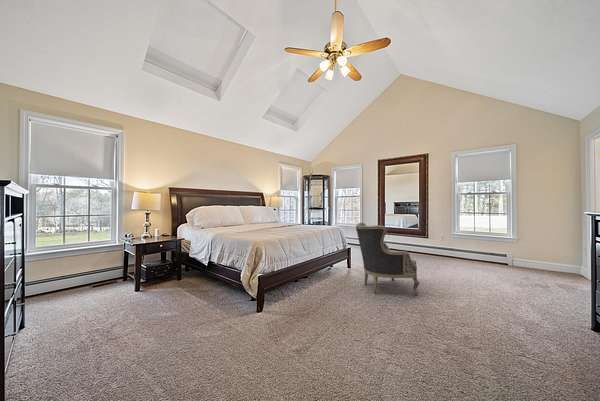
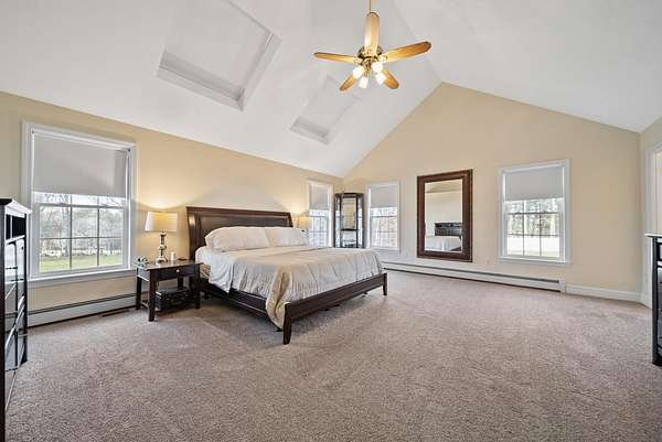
- armchair (381, 254)
